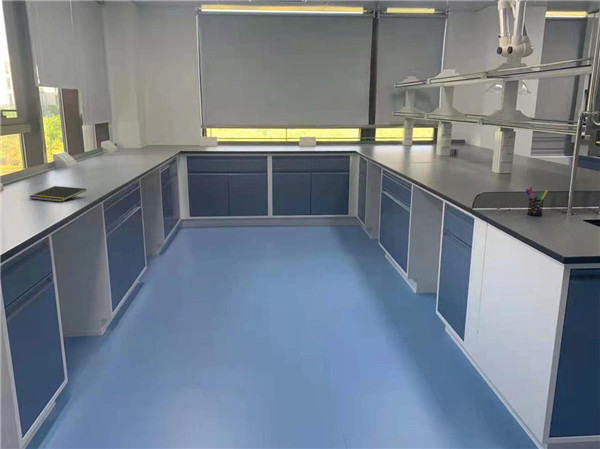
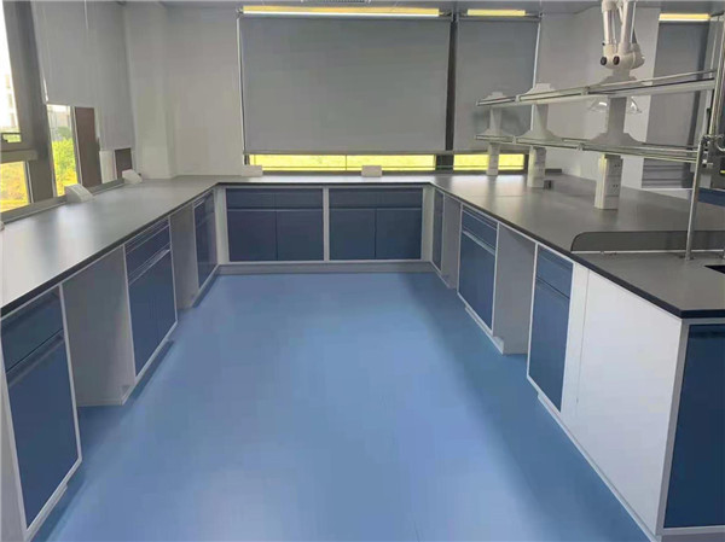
- pen holder (536, 201)
- notepad (57, 193)
